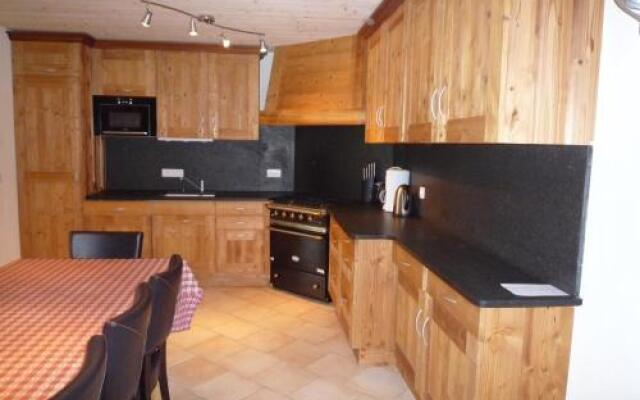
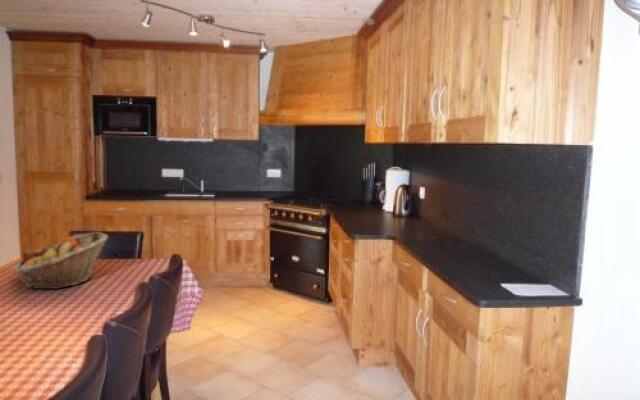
+ fruit basket (63, 258)
